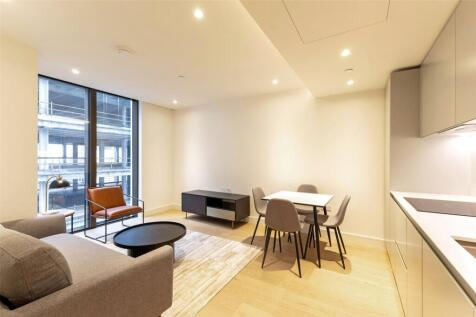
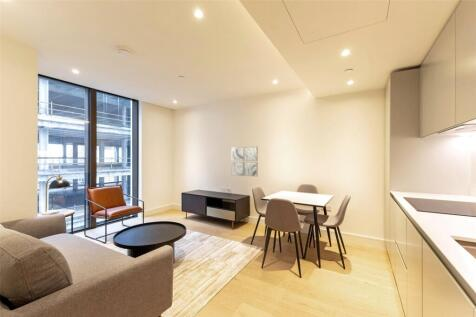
+ wall art (244, 160)
